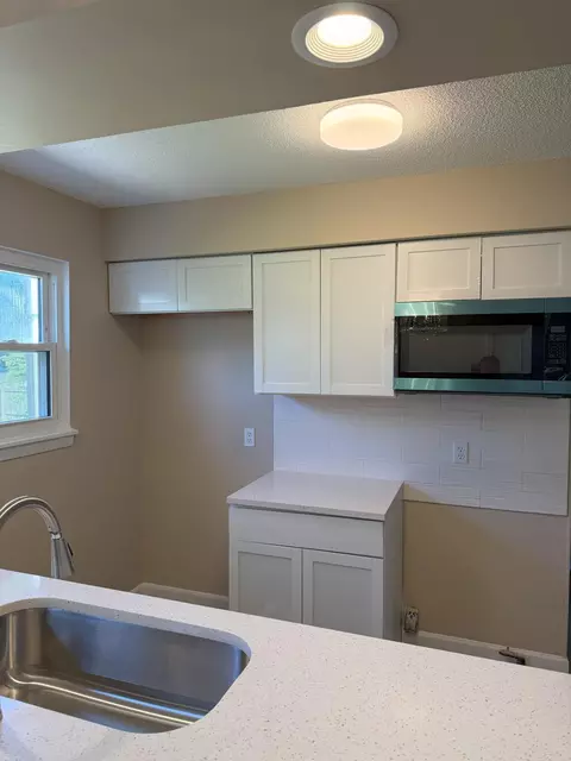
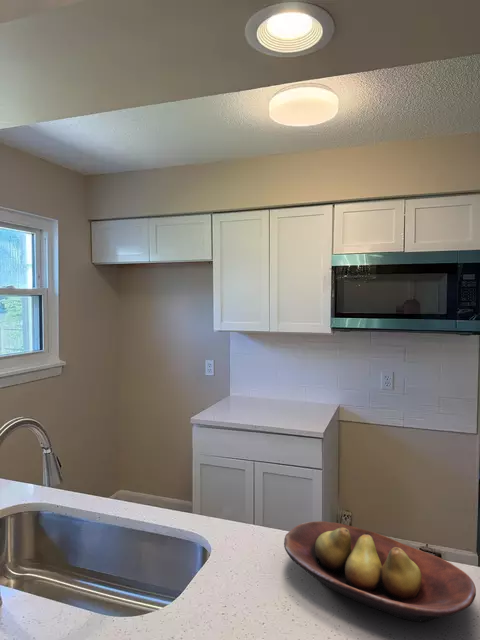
+ fruit bowl (370, 562)
